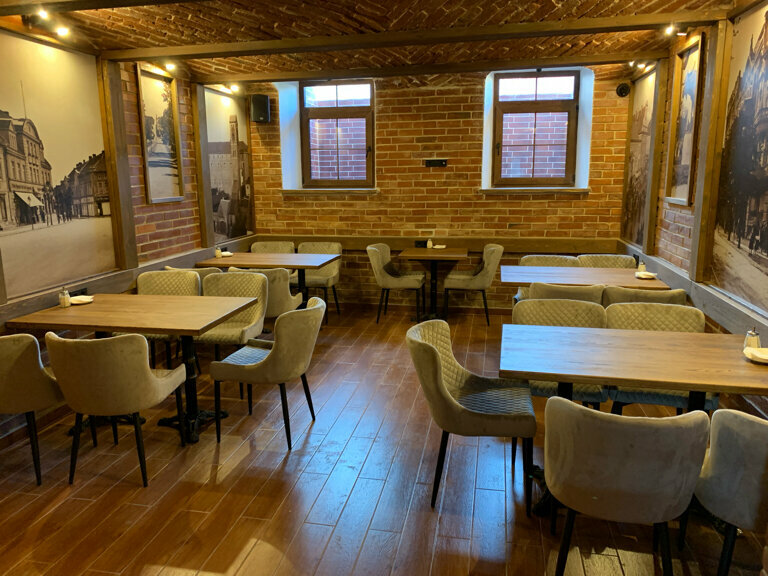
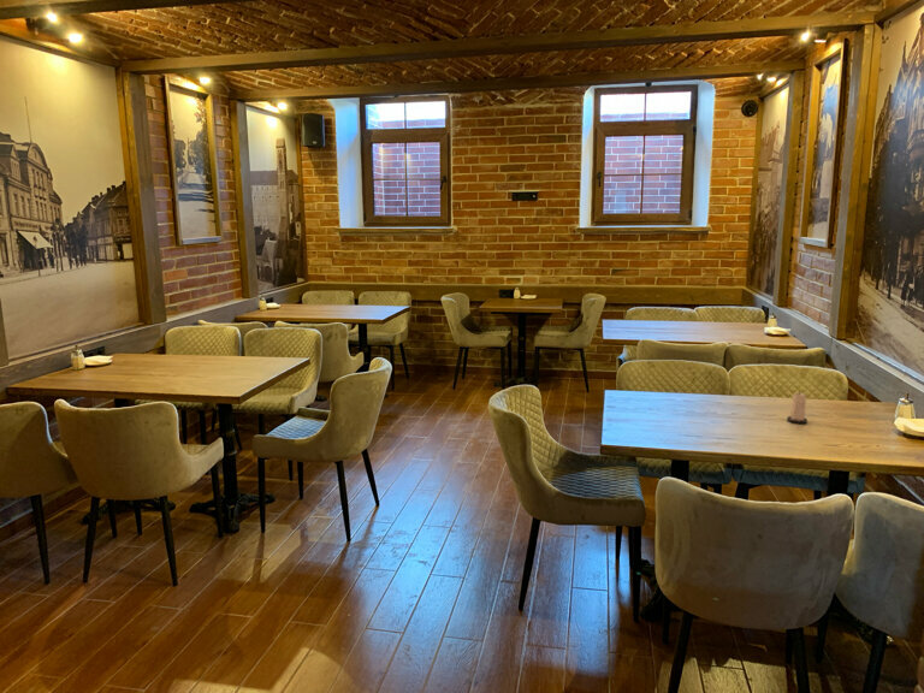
+ candle (798, 405)
